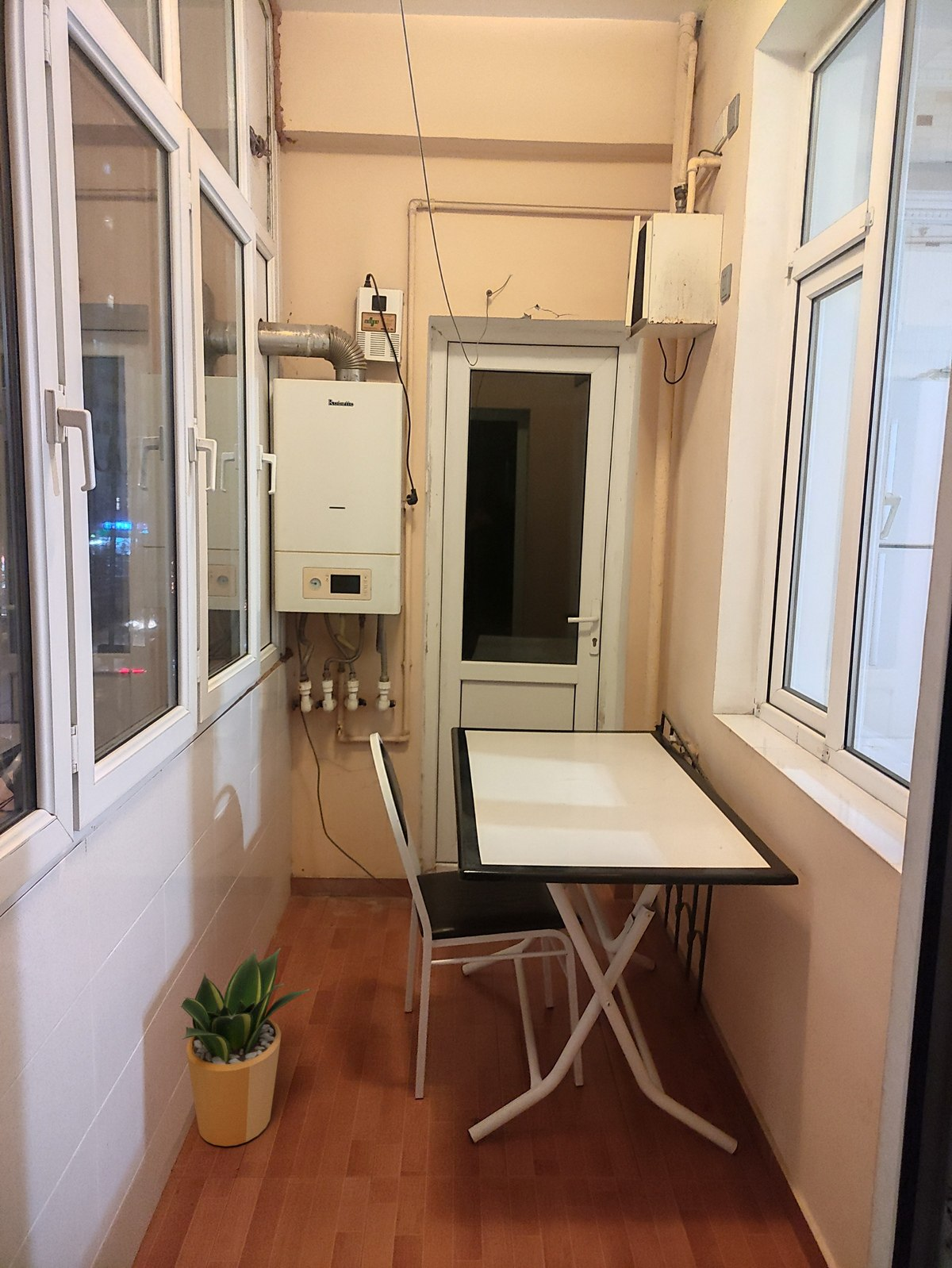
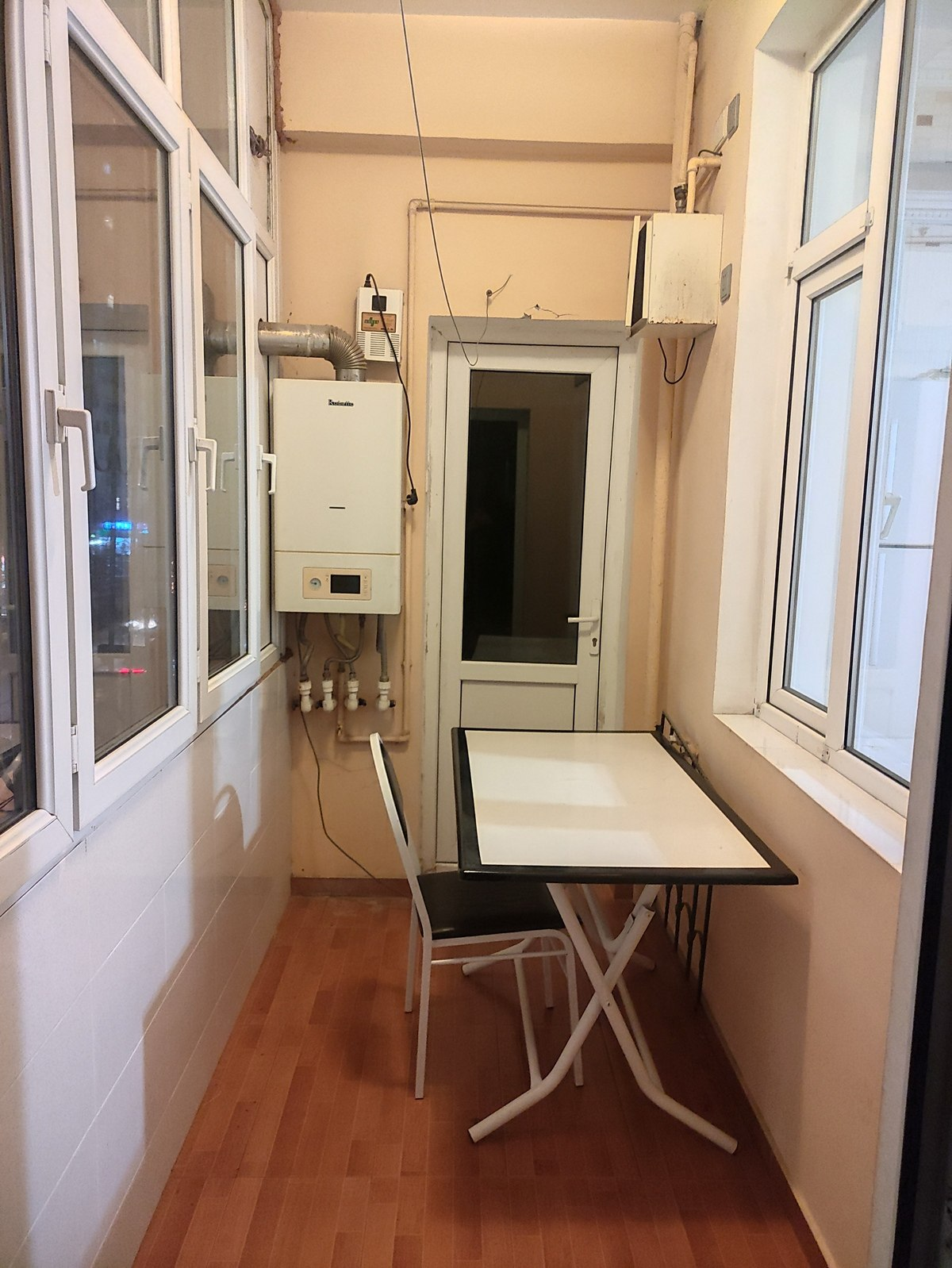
- potted plant (244, 1048)
